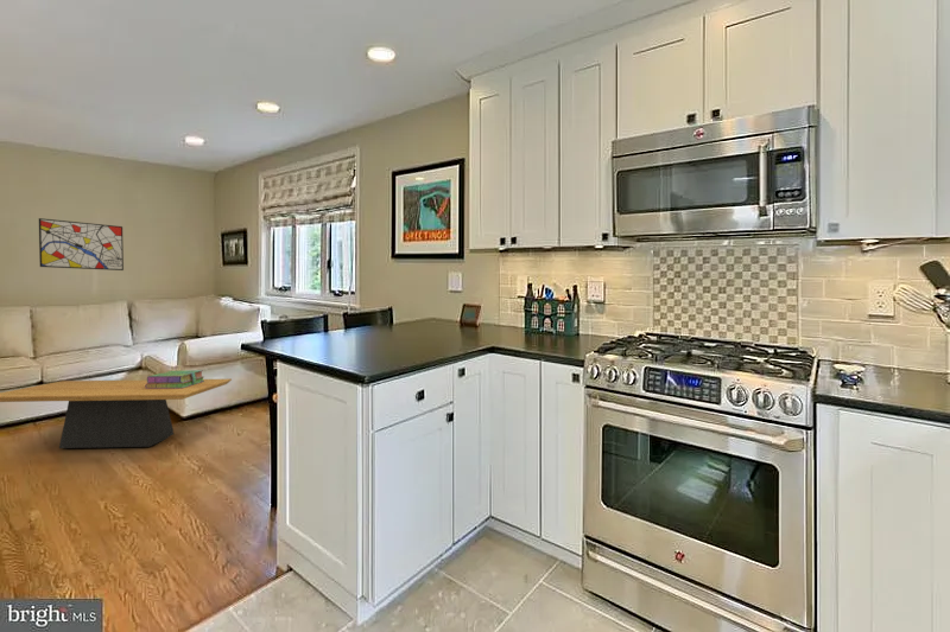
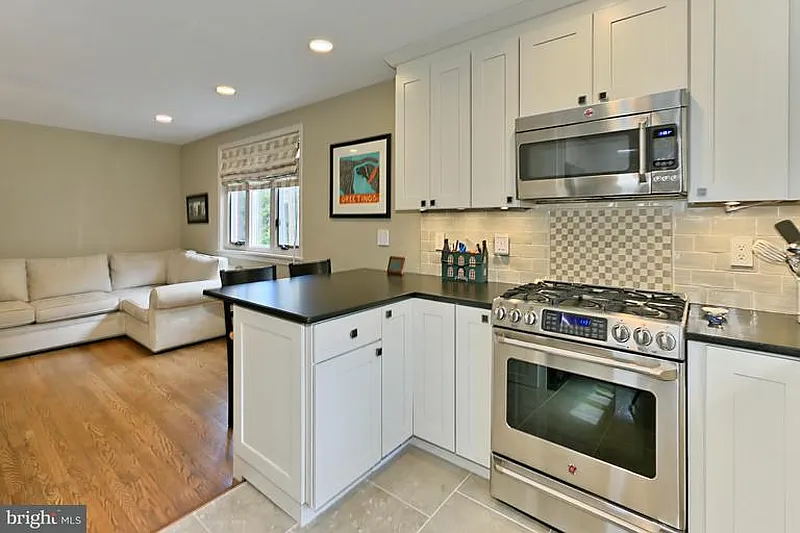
- stack of books (176, 378)
- coffee table (119, 414)
- wall art (83, 245)
